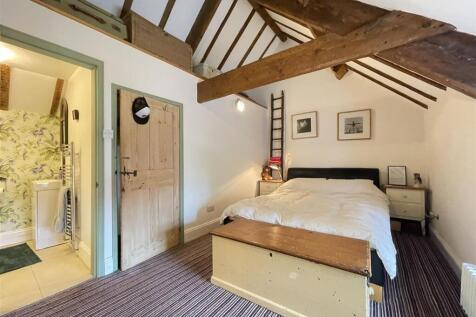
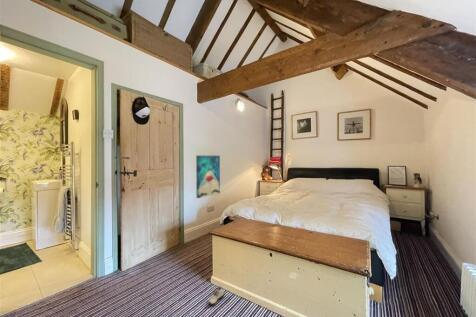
+ wall art (208, 175)
+ shoe (216, 294)
